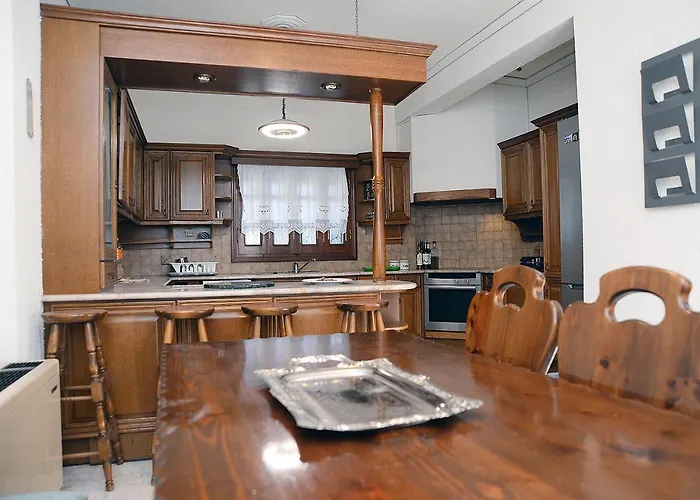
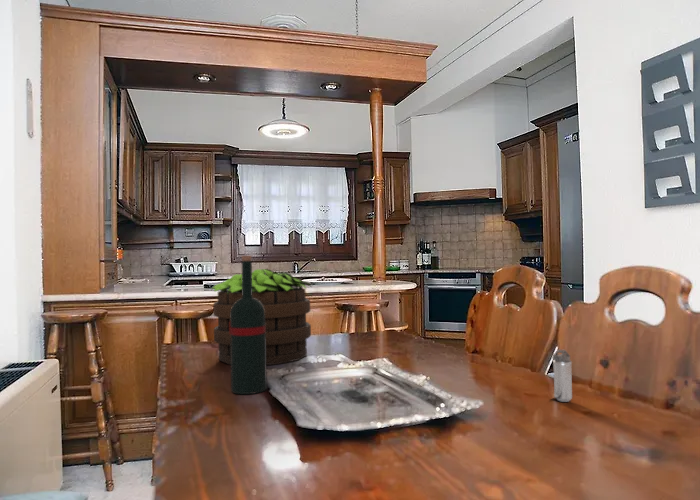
+ shaker (562, 375)
+ wine bottle (245, 322)
+ potted plant (265, 312)
